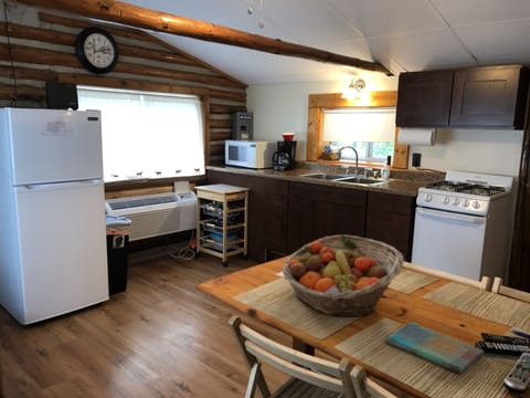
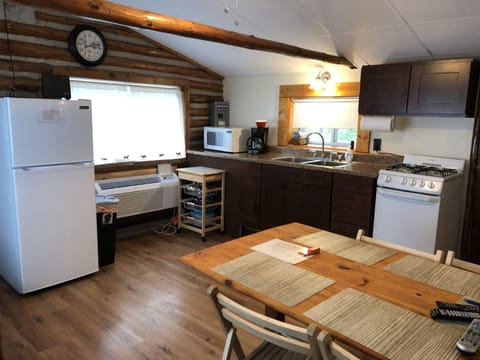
- dish towel (433, 345)
- fruit basket (339, 272)
